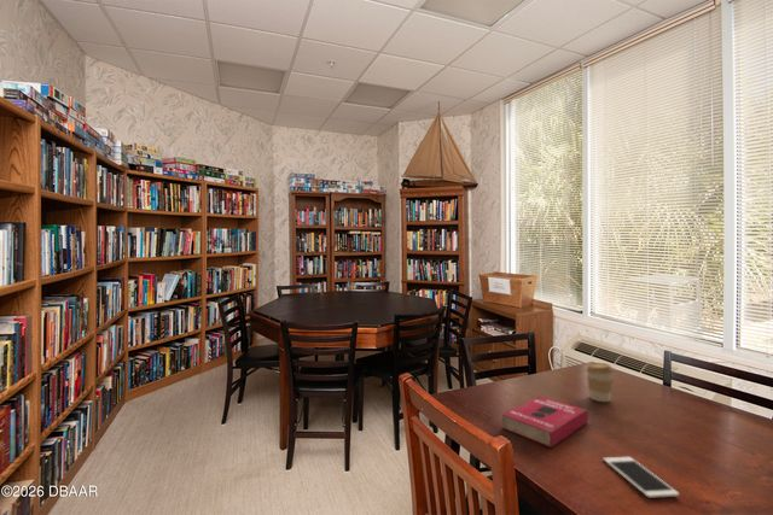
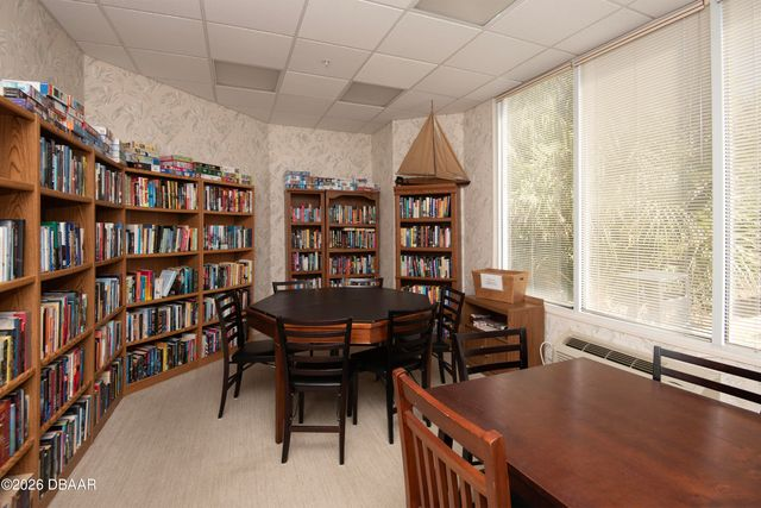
- book (545, 419)
- cell phone (638, 475)
- coffee cup (599, 381)
